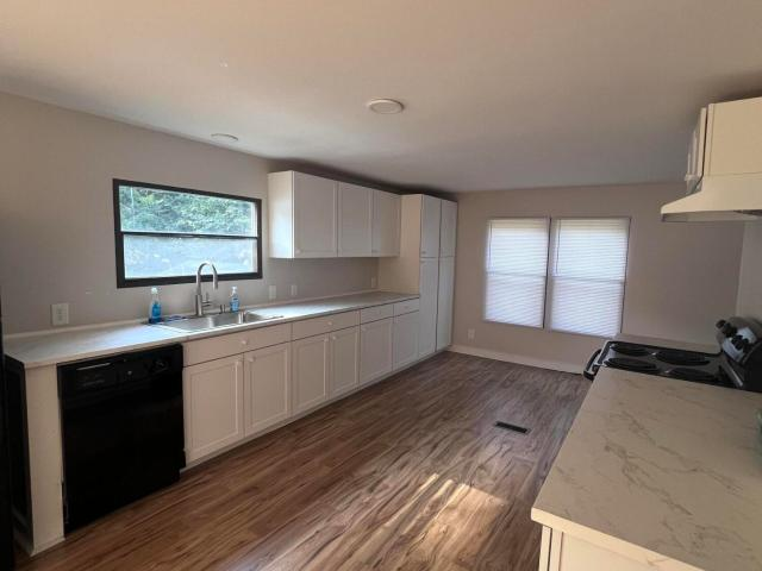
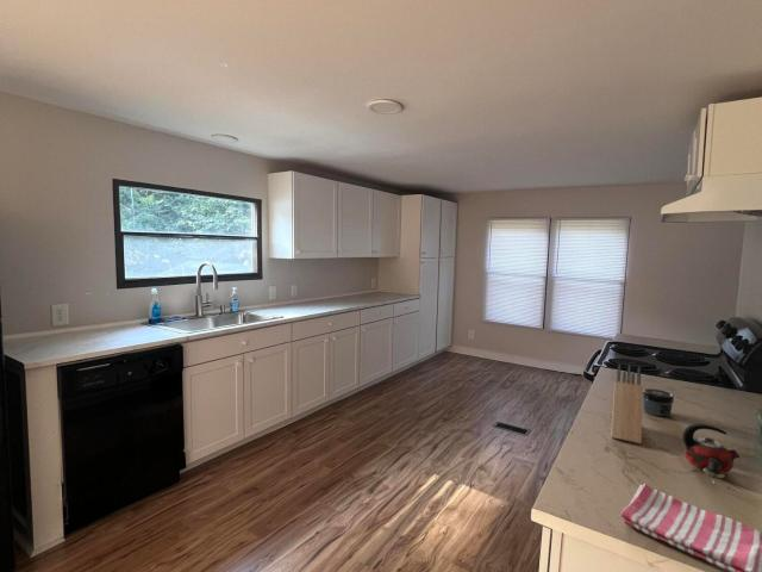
+ jar (657, 402)
+ dish towel (692, 526)
+ knife block (627, 399)
+ kettle (710, 447)
